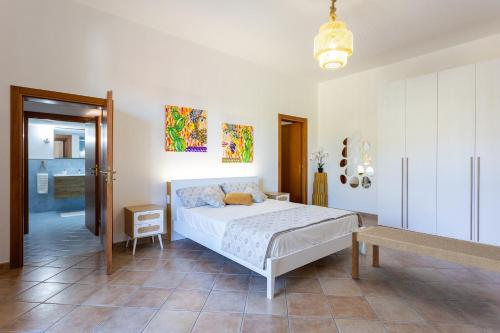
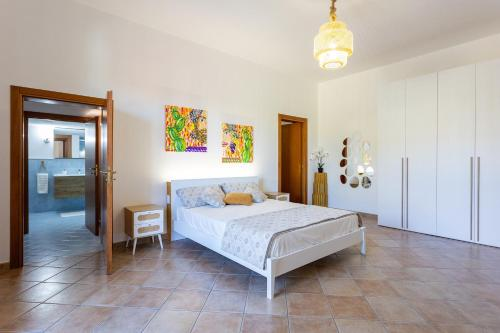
- bench (431, 257)
